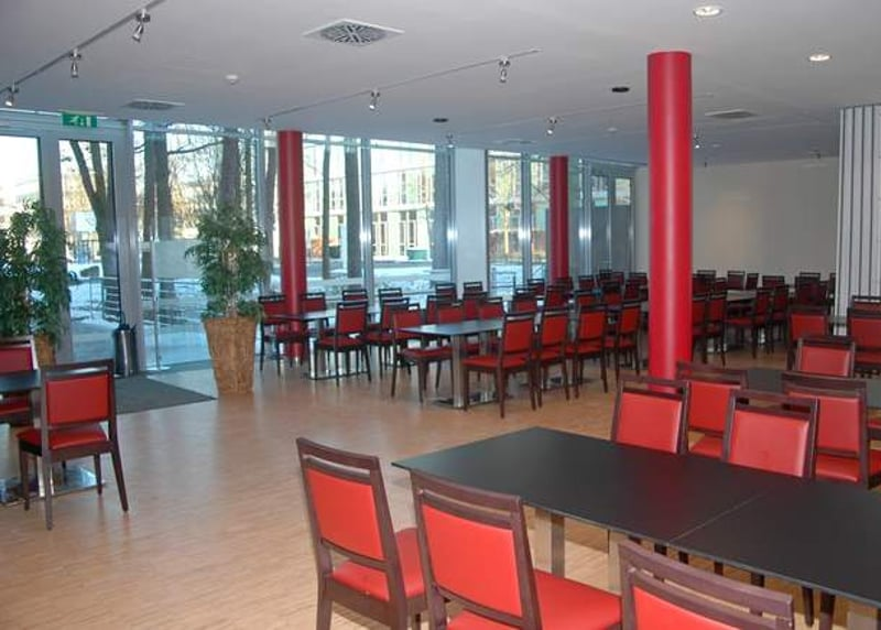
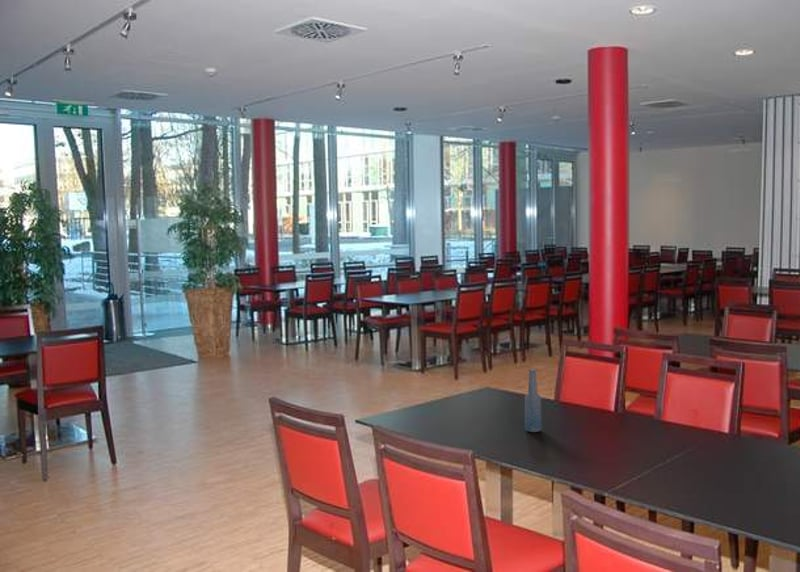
+ bottle (533, 400)
